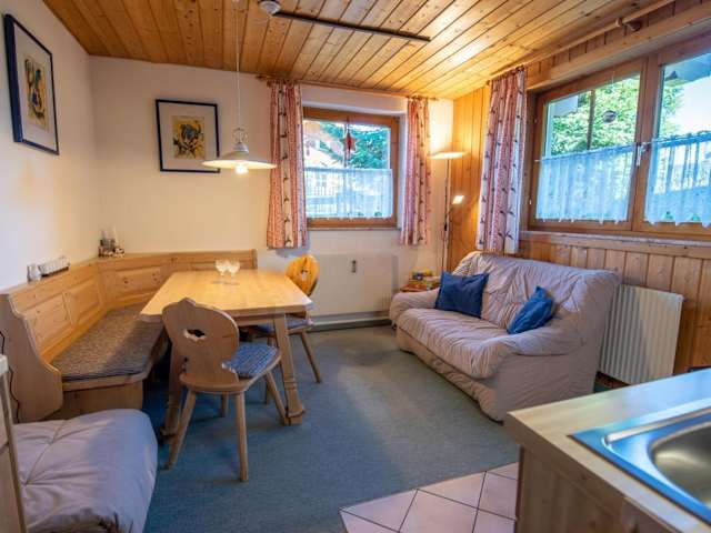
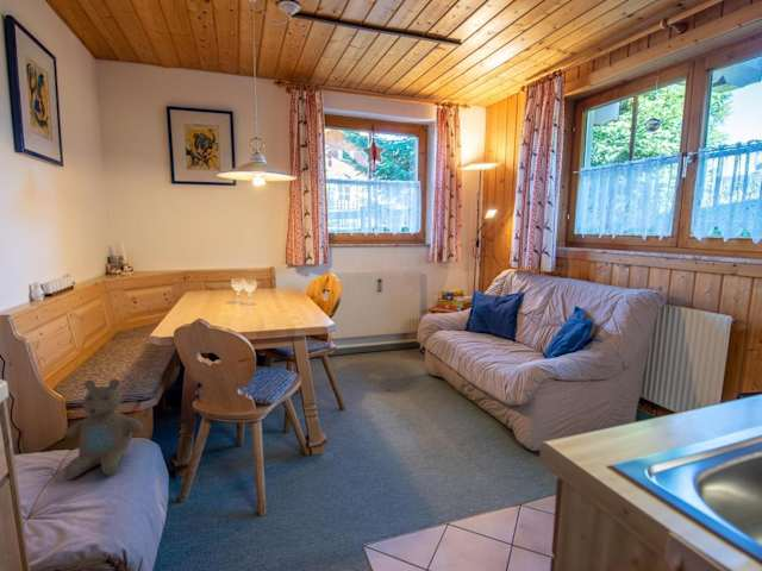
+ stuffed animal (99, 425)
